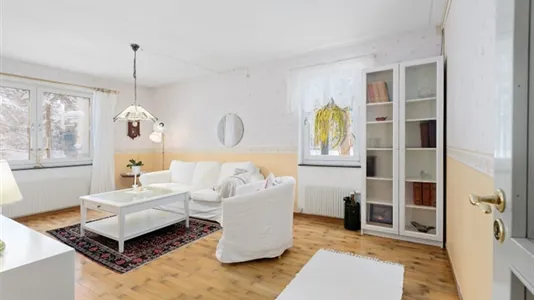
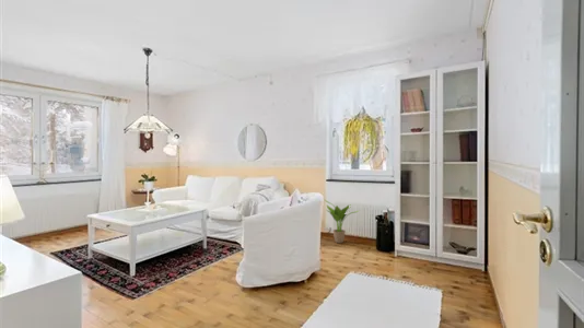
+ potted plant (338, 220)
